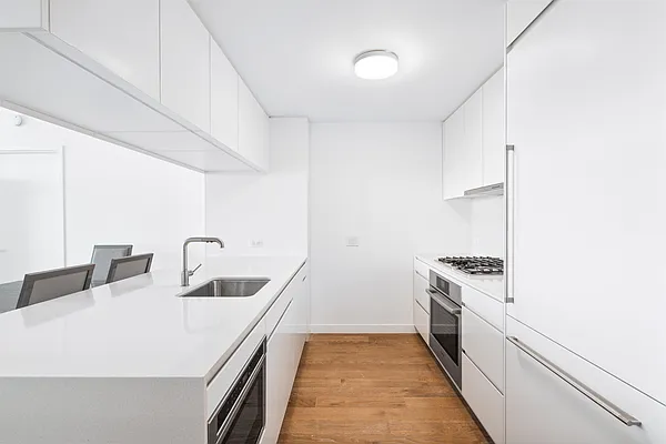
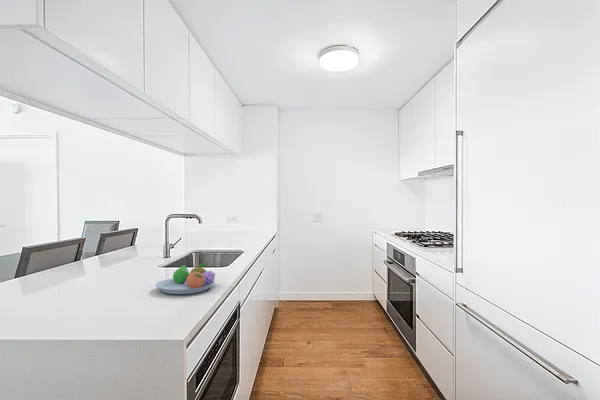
+ fruit bowl (186, 276)
